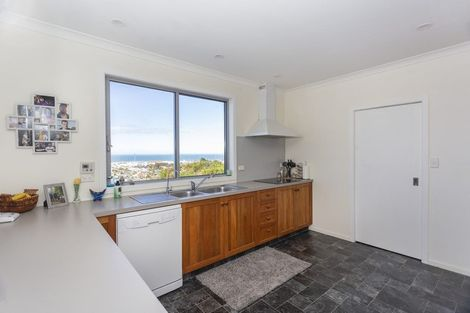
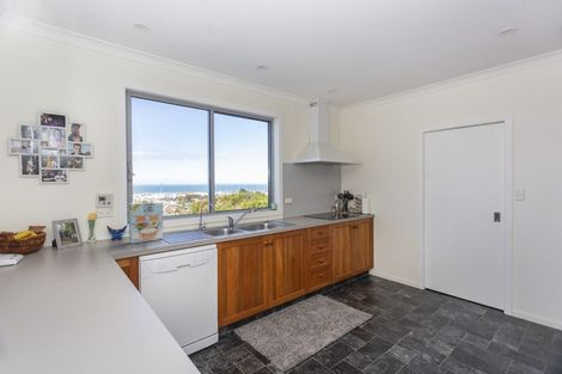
+ cereal box (146, 221)
